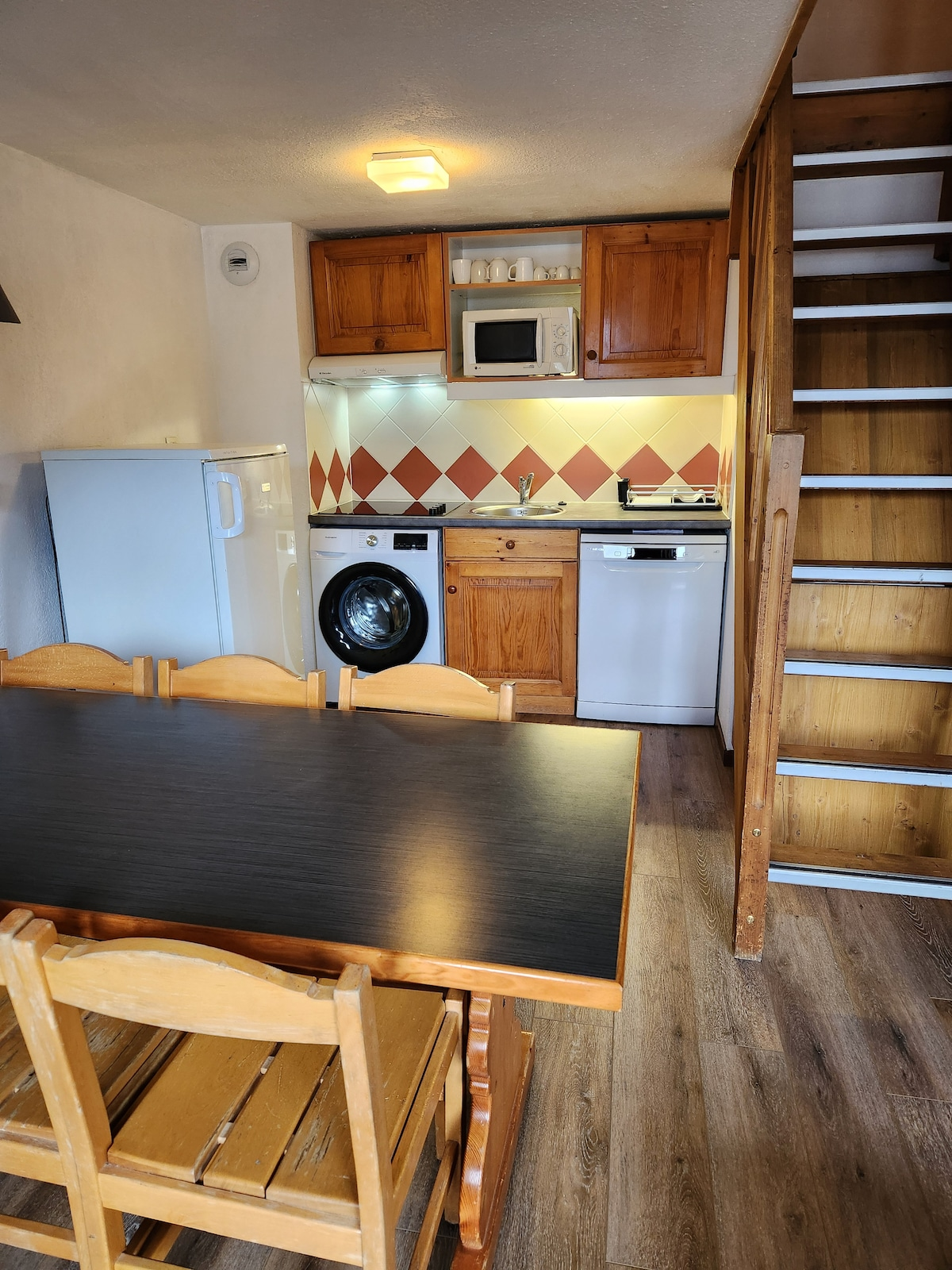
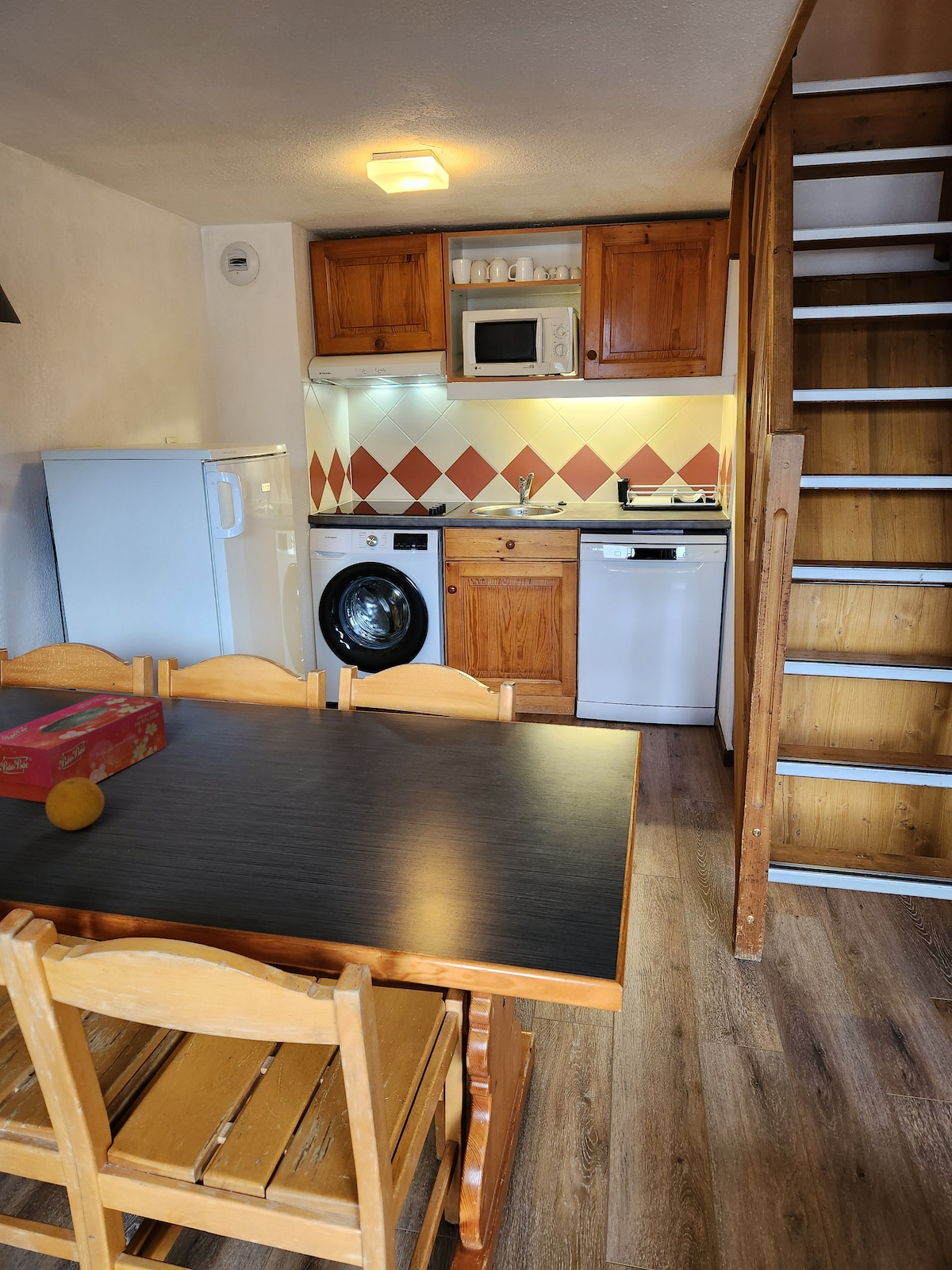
+ fruit (75, 804)
+ tissue box (80, 744)
